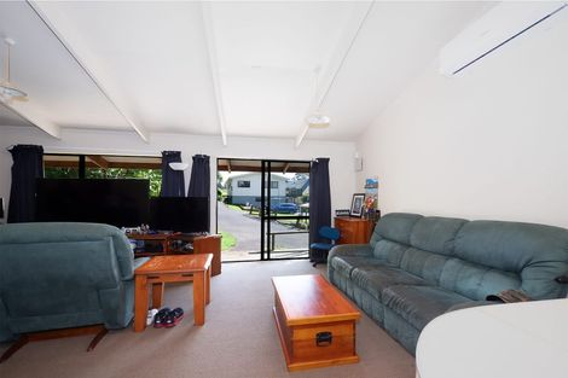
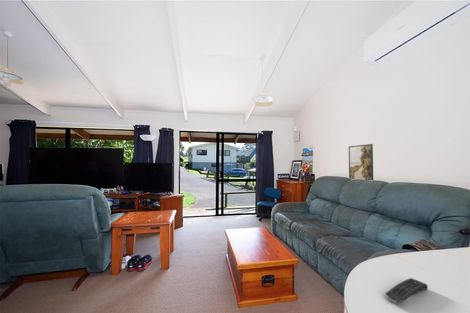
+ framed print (360, 163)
+ remote control (406, 290)
